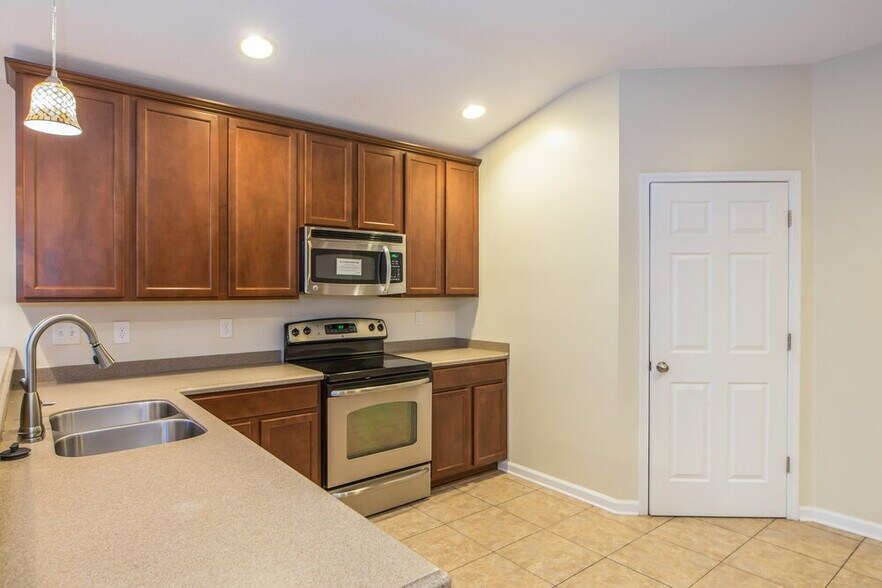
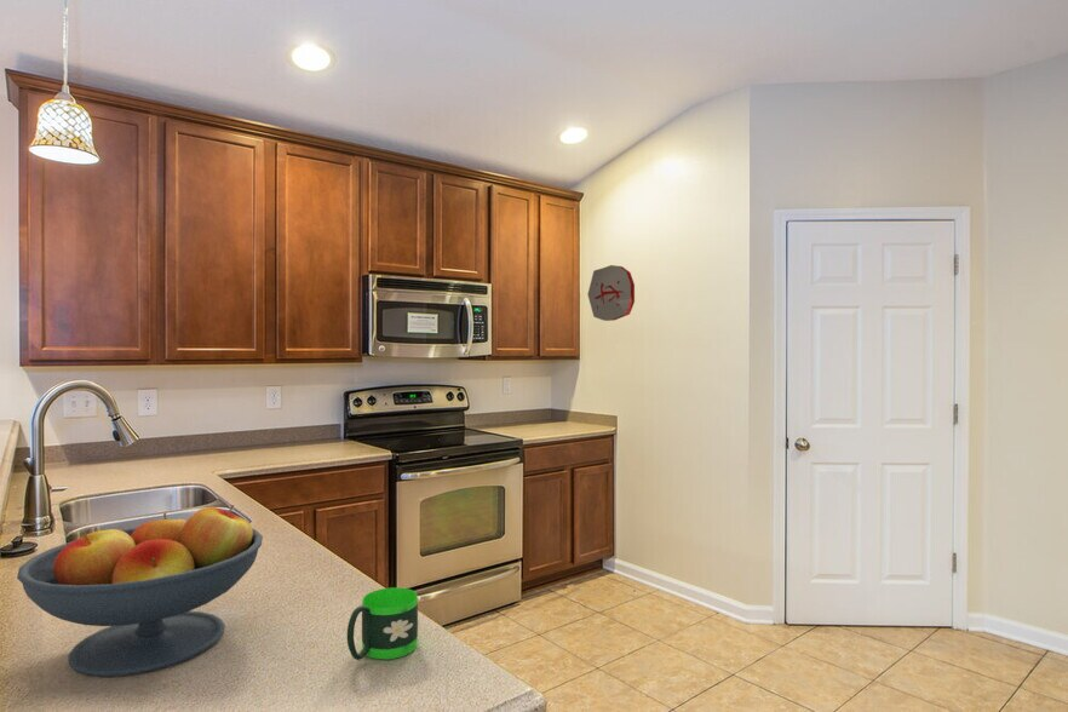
+ mug (380, 625)
+ decorative plate (608, 292)
+ fruit bowl (150, 579)
